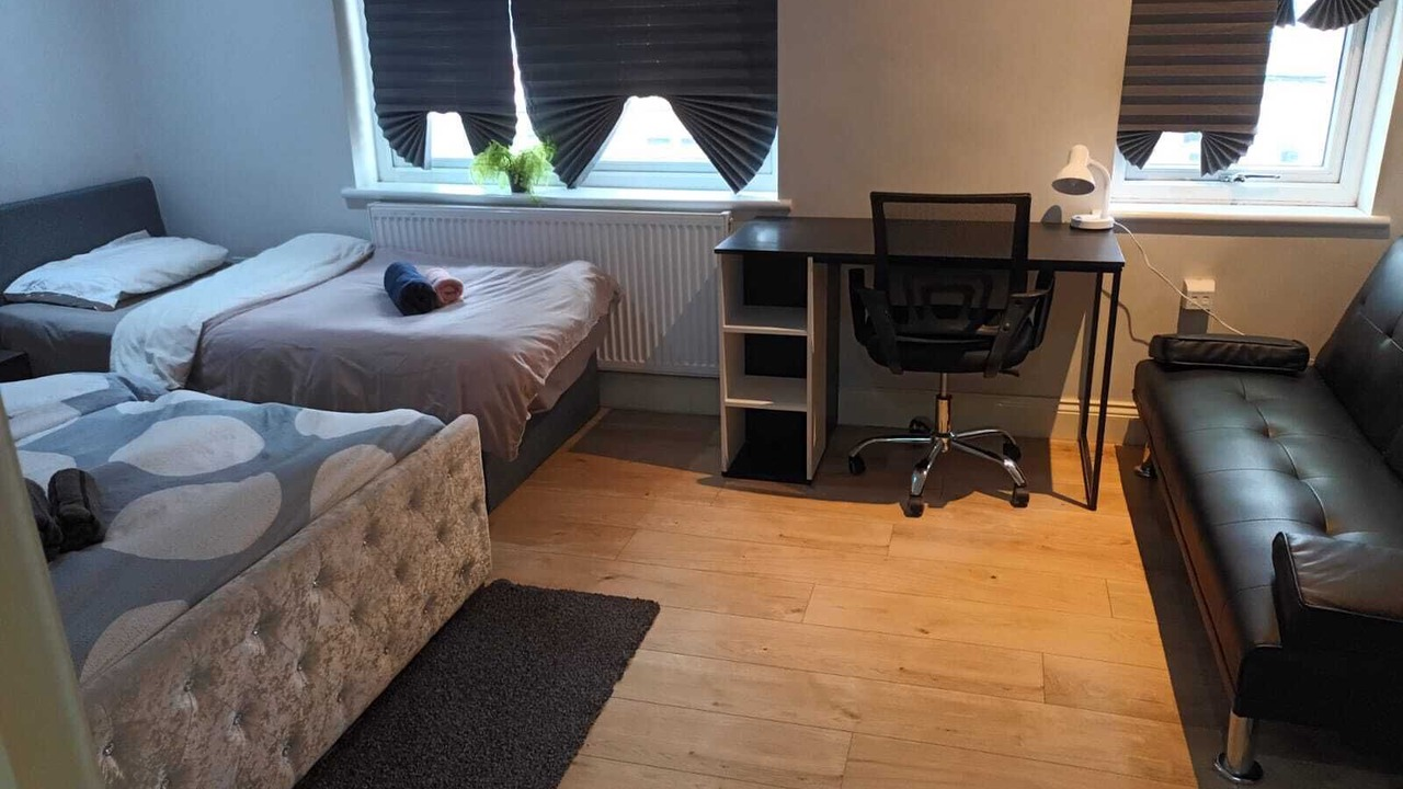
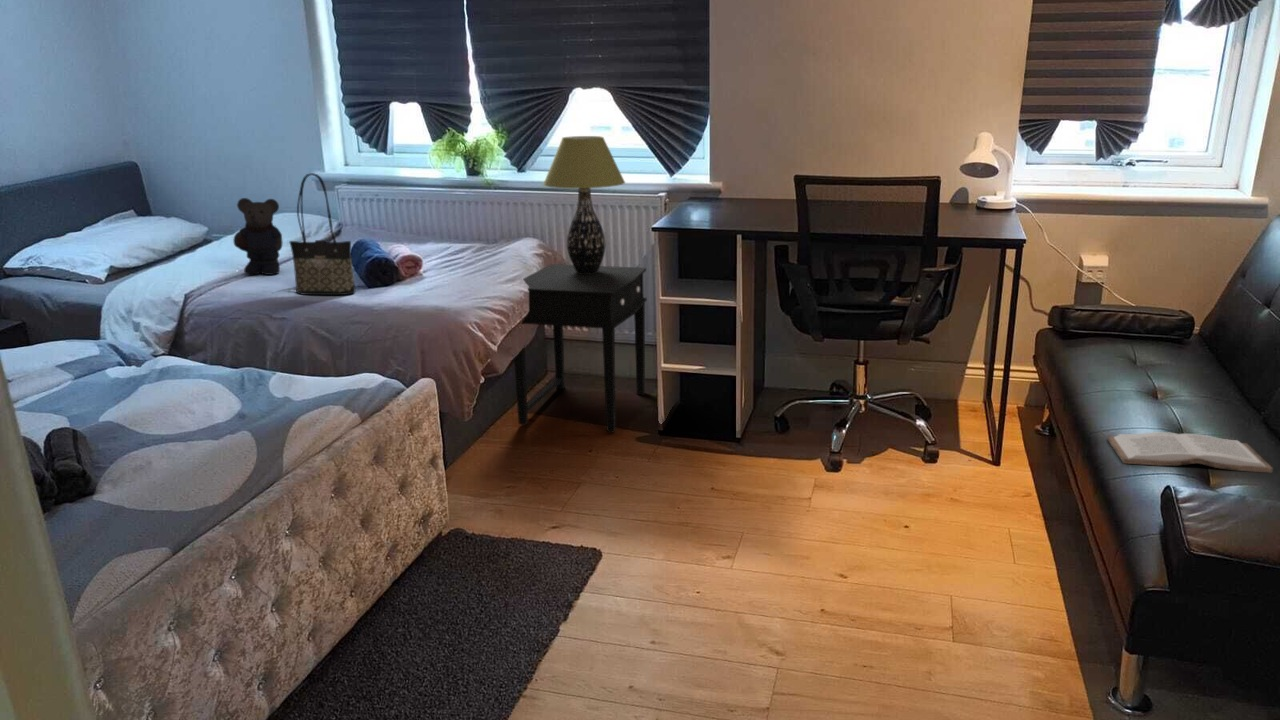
+ tote bag (319, 240)
+ table lamp (584, 205)
+ bear (255, 233)
+ book (1186, 449)
+ side table (586, 327)
